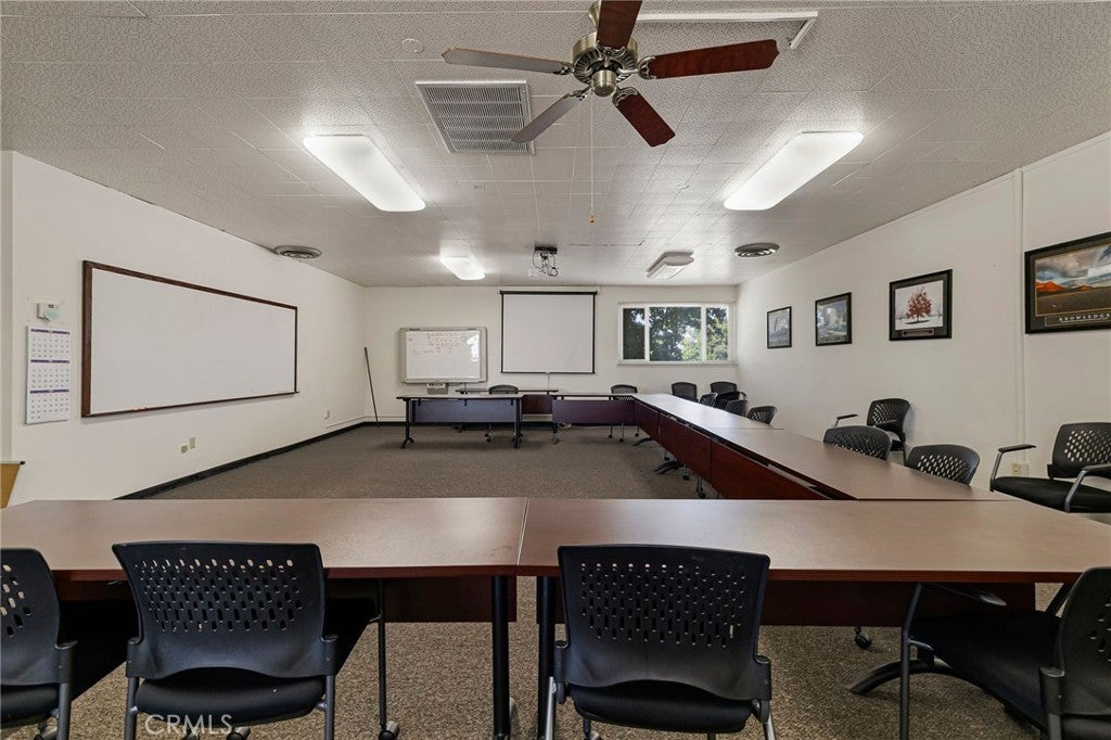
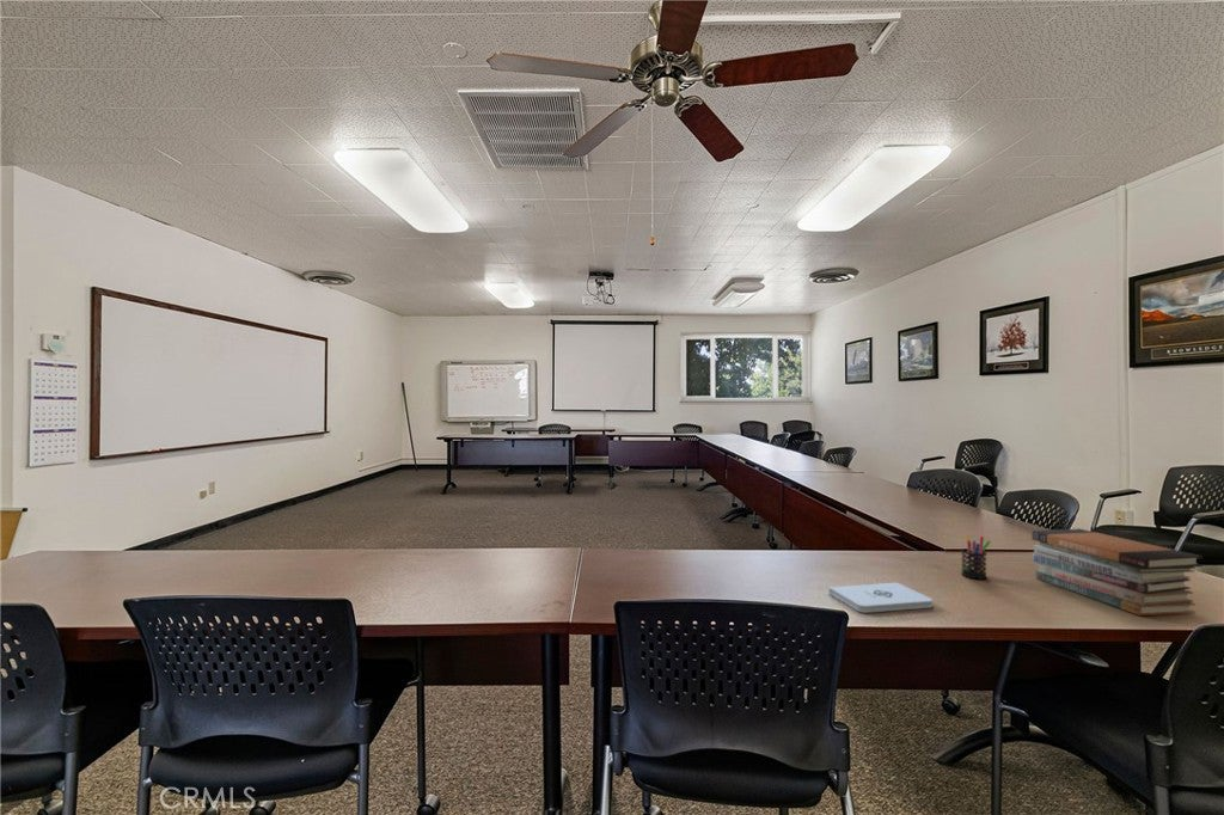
+ notepad (880, 596)
+ pen holder (977, 554)
+ book stack (1107, 568)
